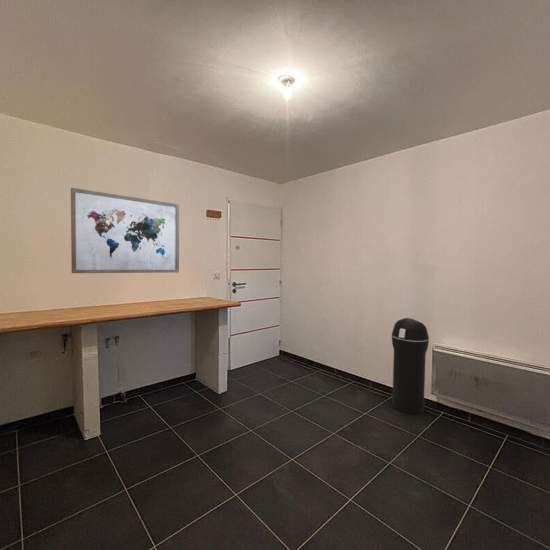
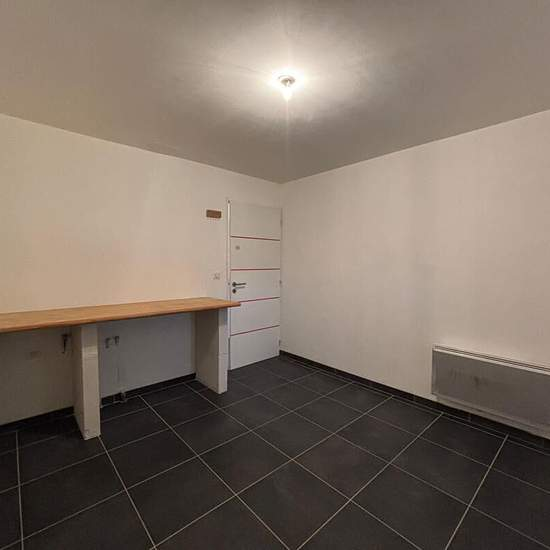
- trash can (408, 362)
- wall art (131, 235)
